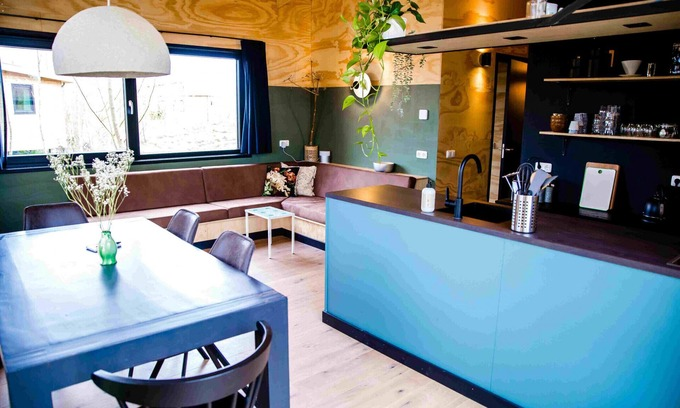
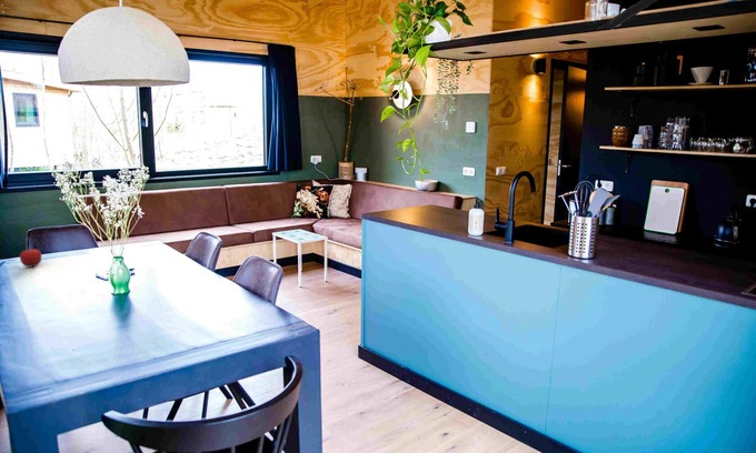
+ fruit (30, 256)
